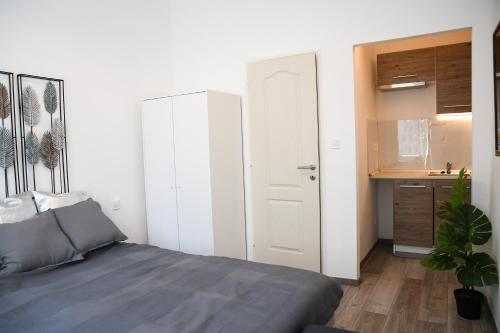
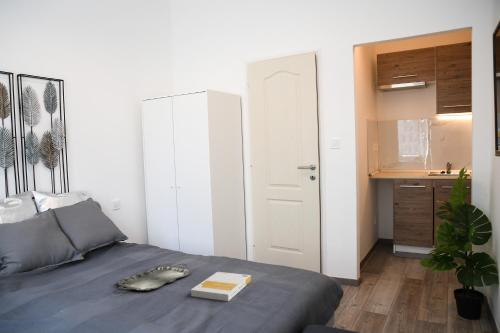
+ serving tray (155, 276)
+ book (222, 285)
